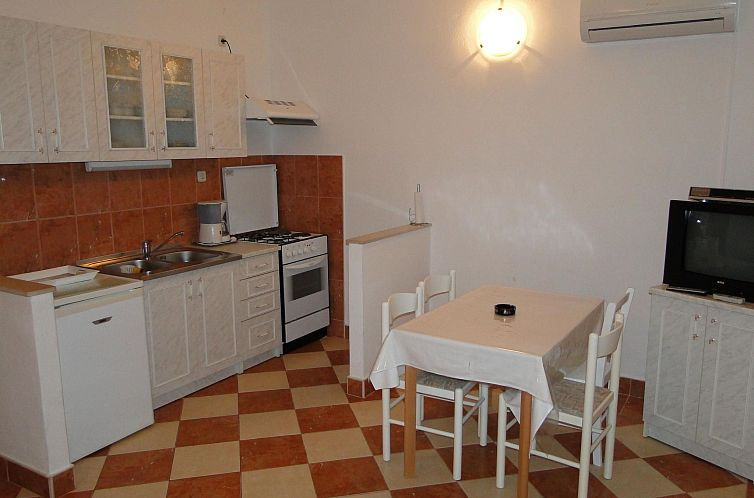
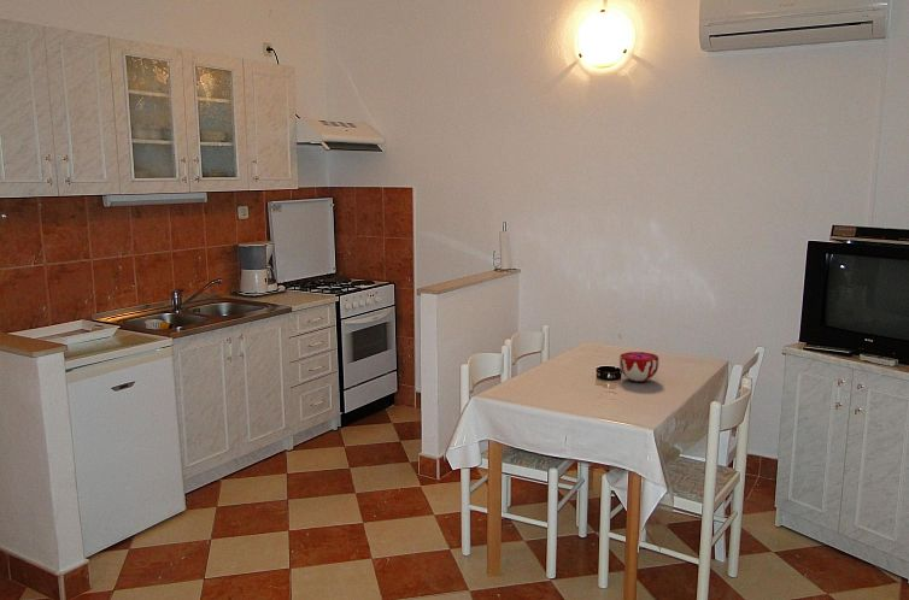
+ decorative bowl (638, 367)
